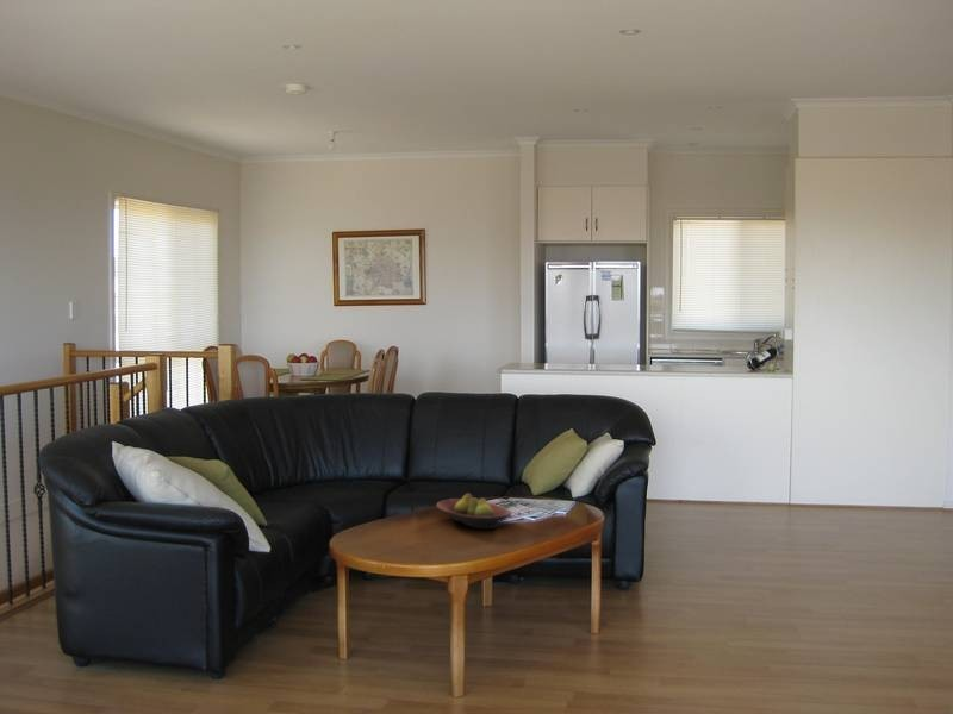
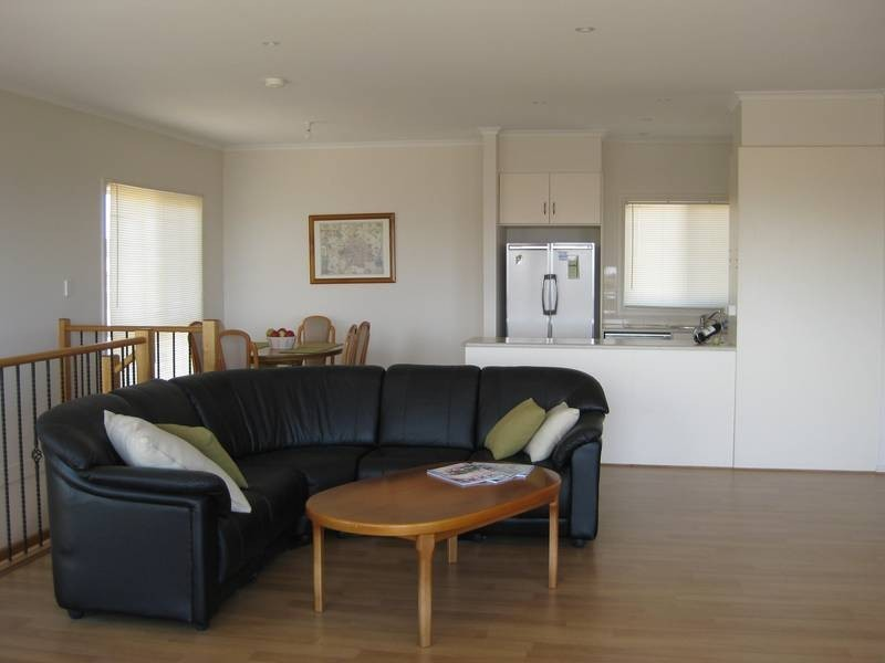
- fruit bowl (473, 508)
